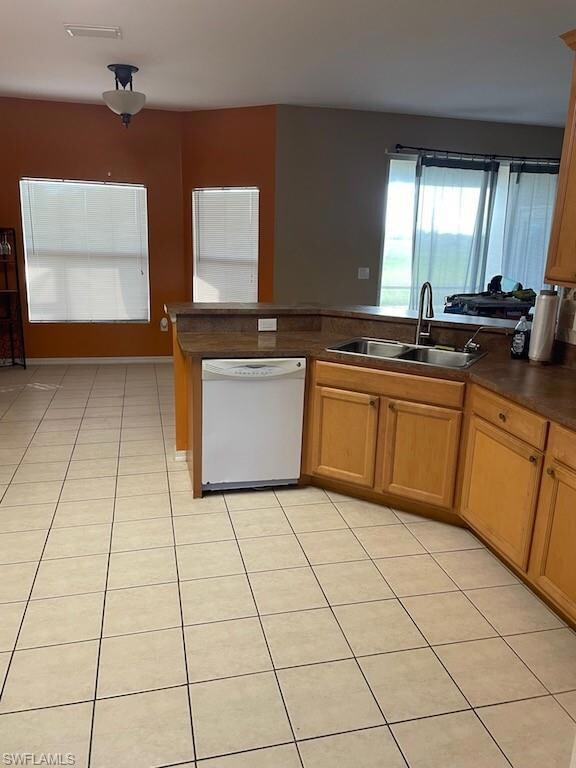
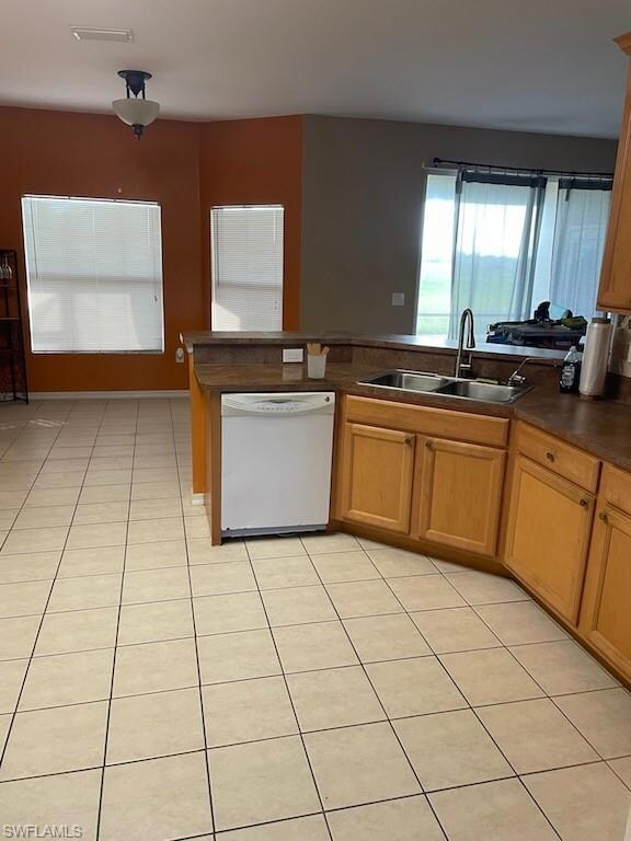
+ utensil holder (316, 359)
